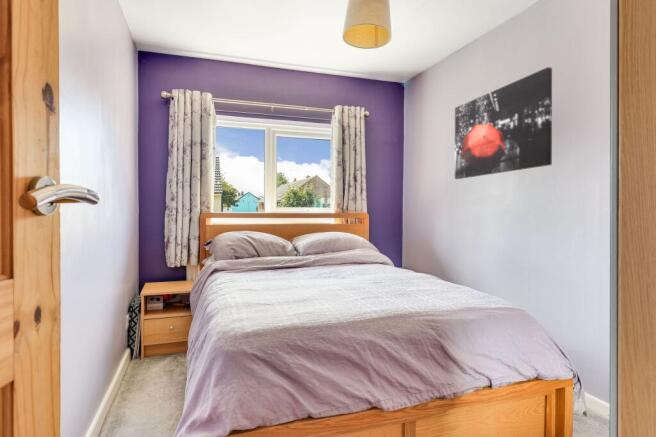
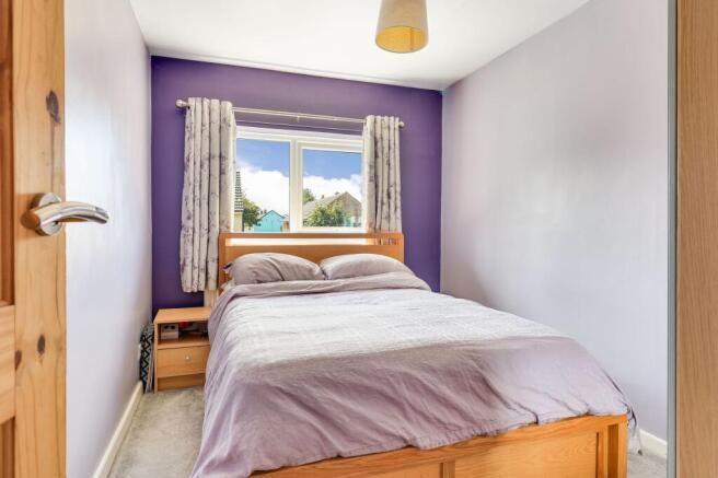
- wall art (495, 131)
